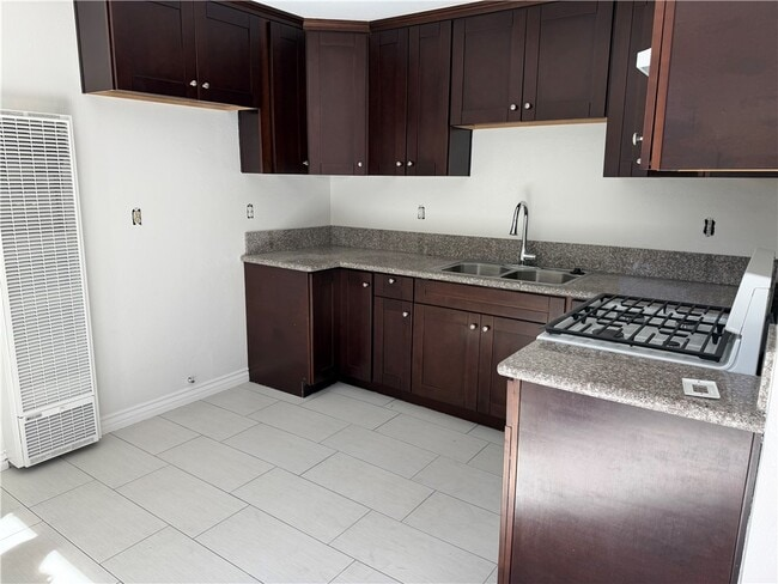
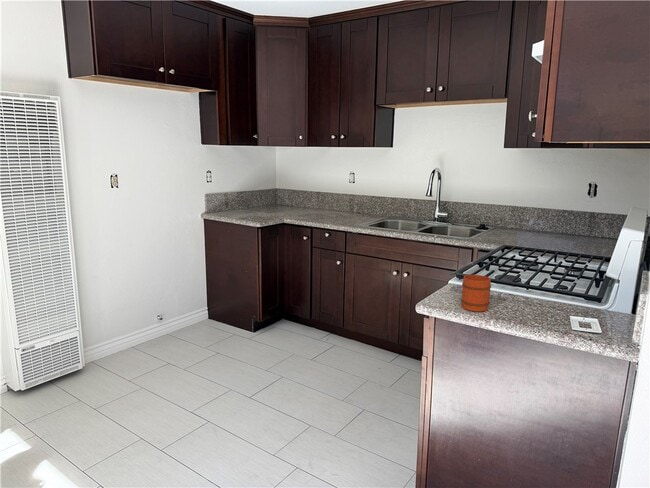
+ mug (476, 291)
